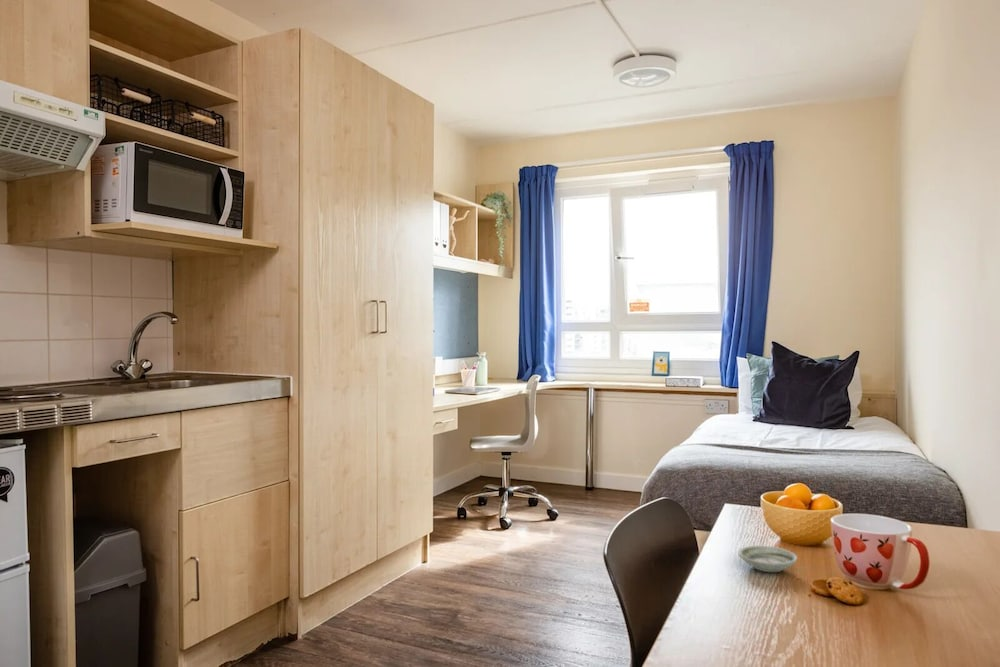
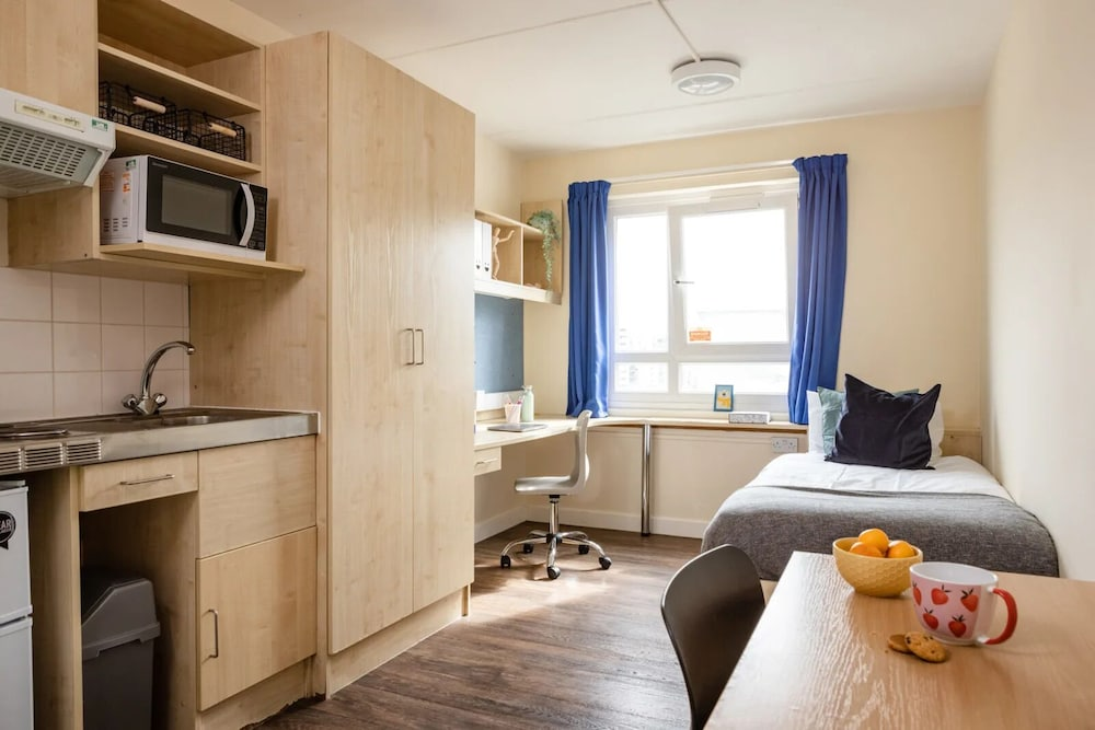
- saucer (767, 560)
